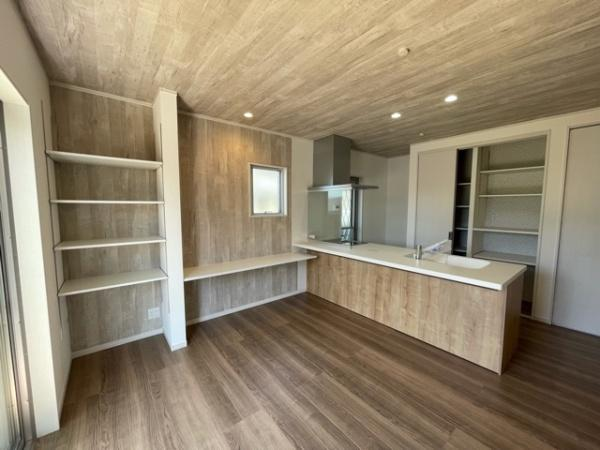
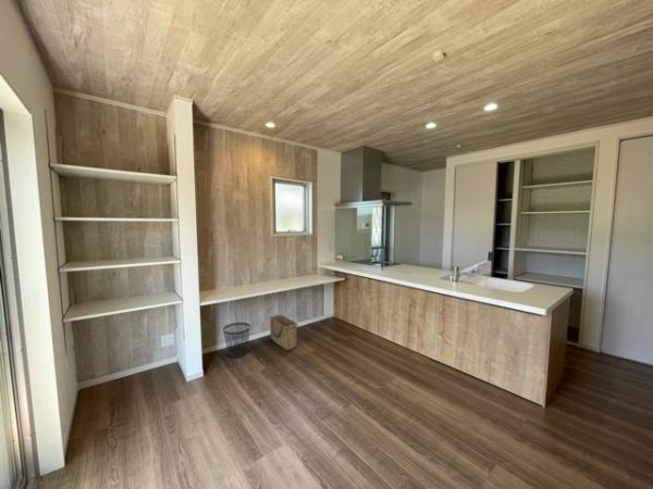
+ basket (283, 331)
+ wastebasket (236, 340)
